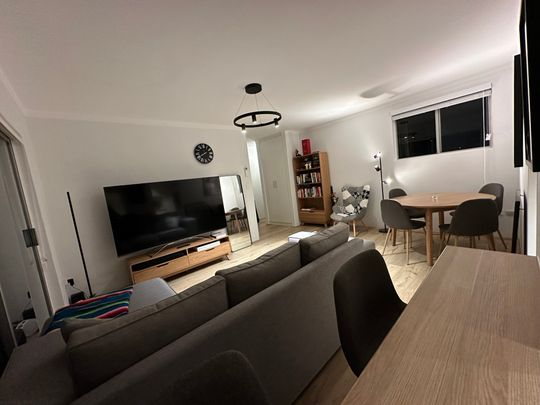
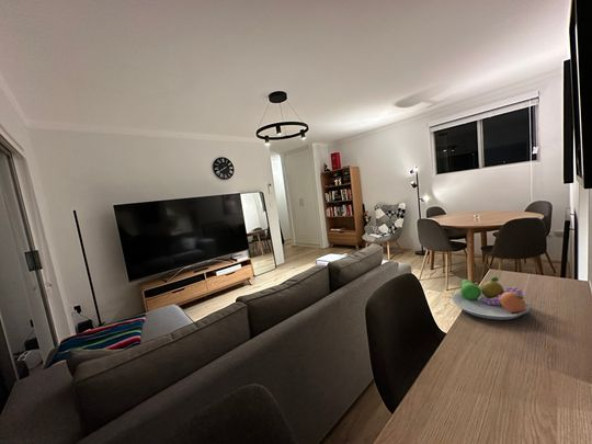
+ fruit bowl (486, 294)
